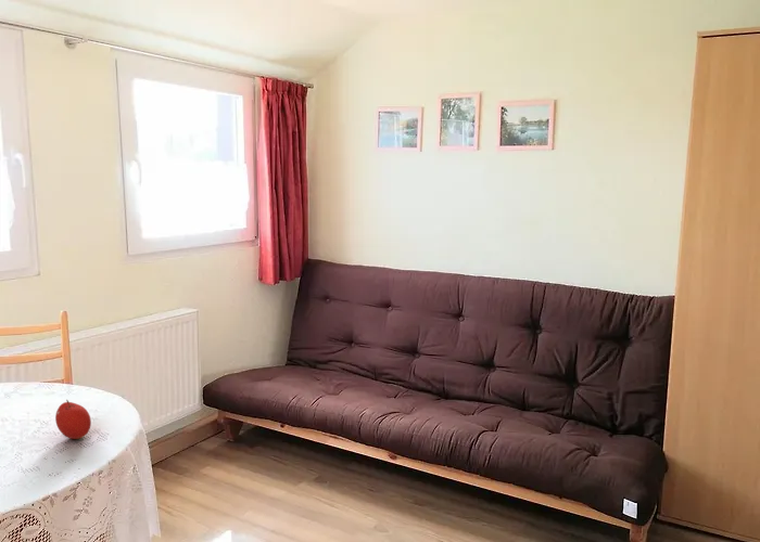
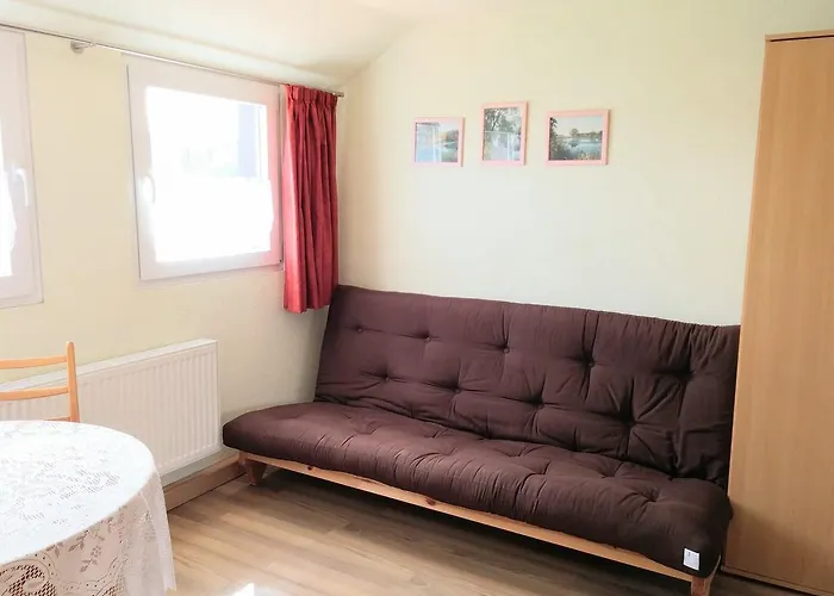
- fruit (73, 417)
